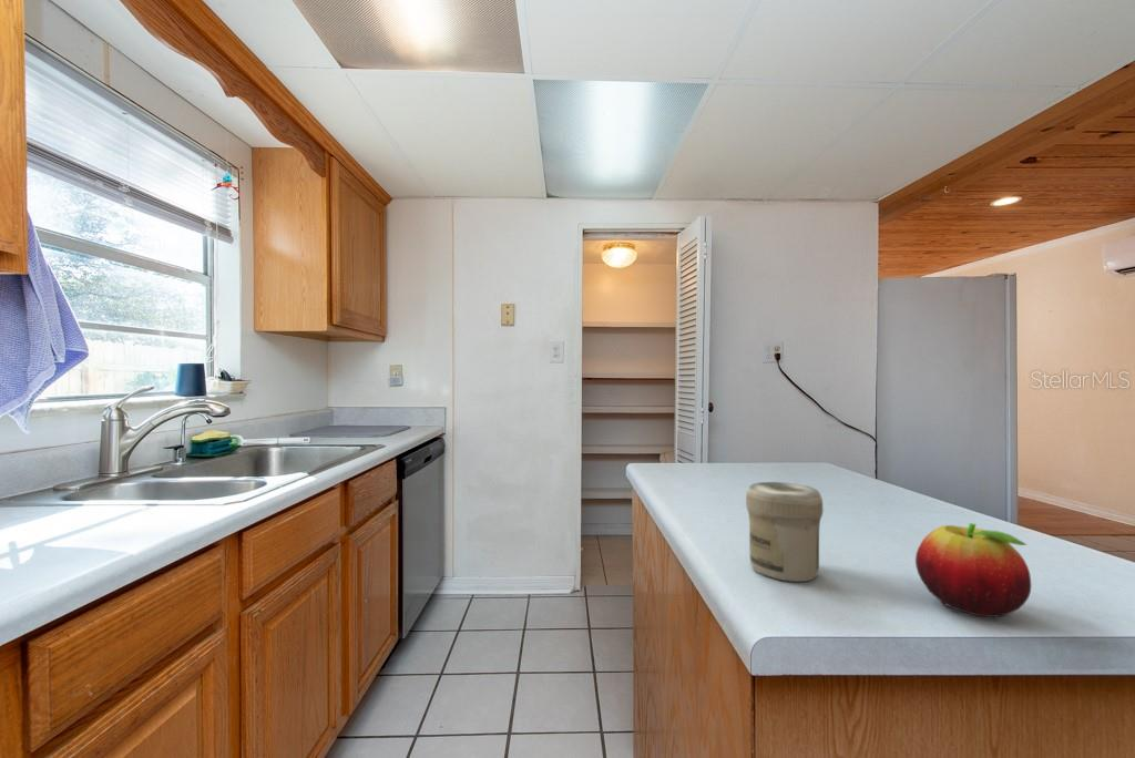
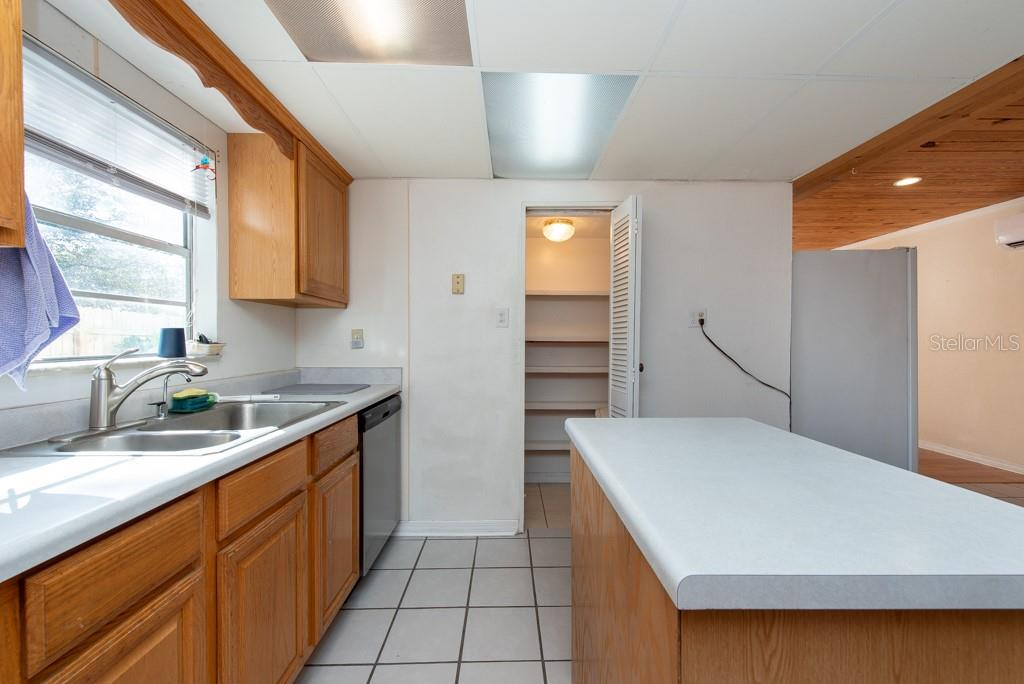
- jar (783, 529)
- fruit (970, 565)
